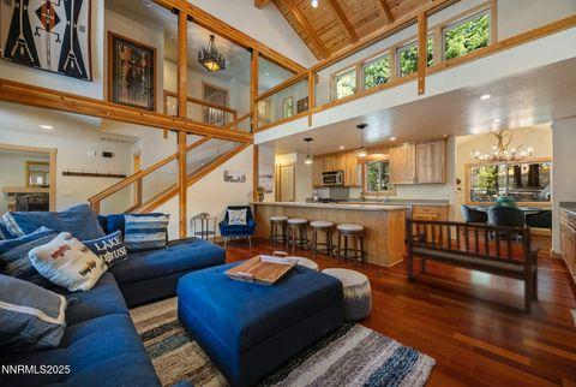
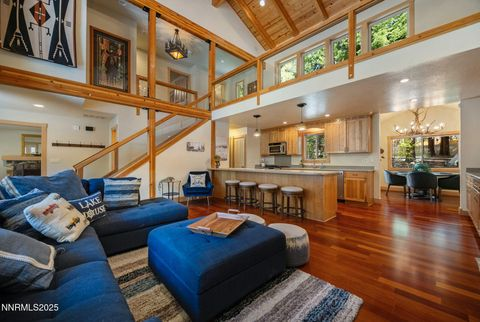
- bench (464, 254)
